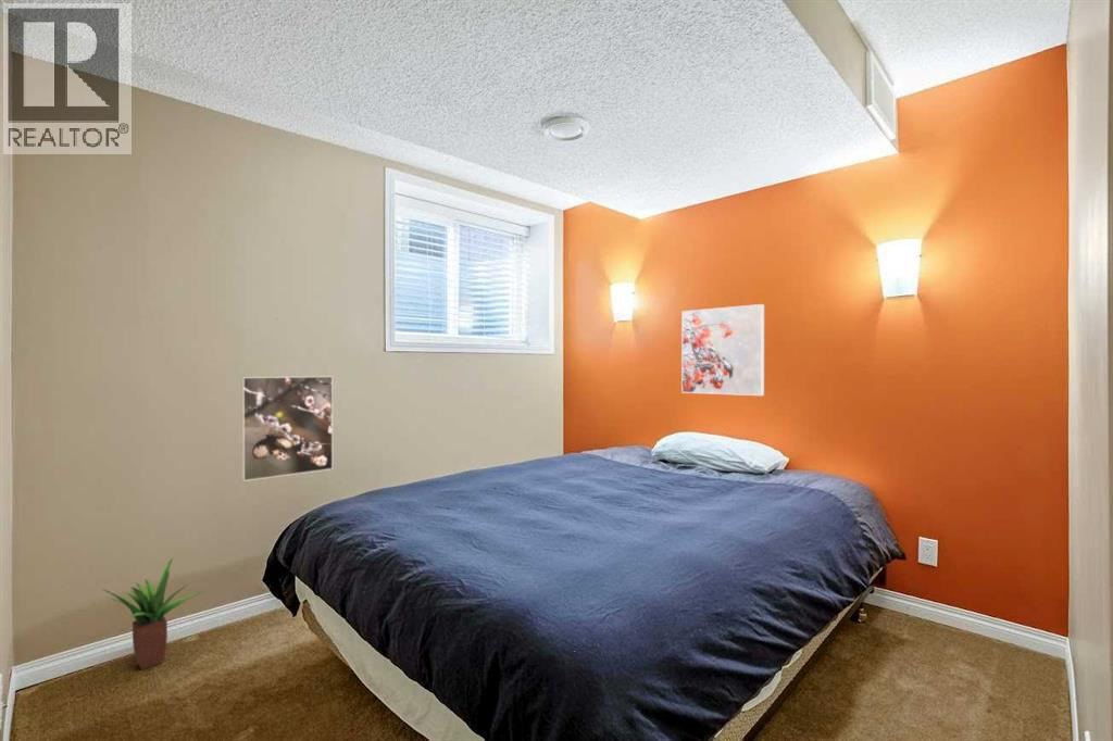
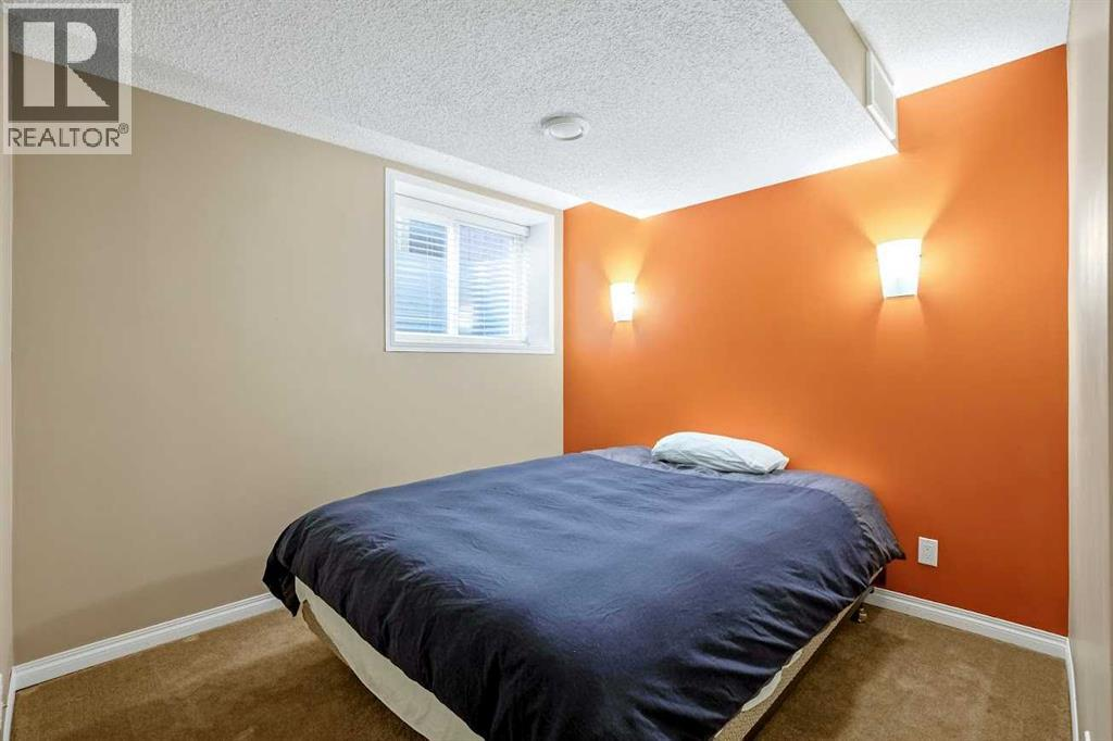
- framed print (721, 351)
- potted plant (154, 612)
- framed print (289, 425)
